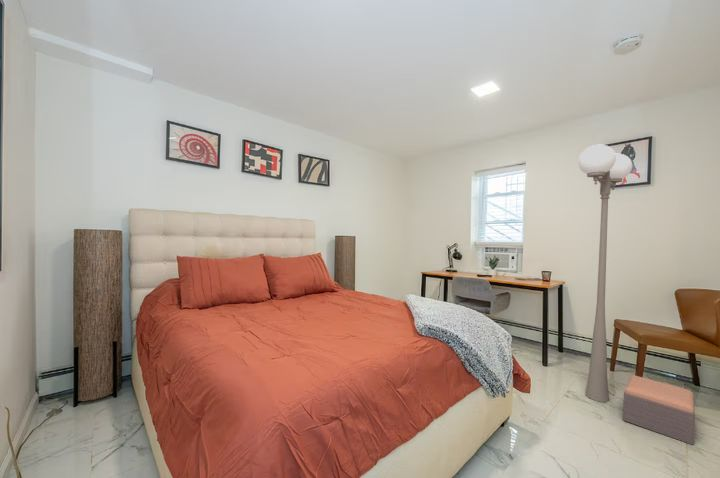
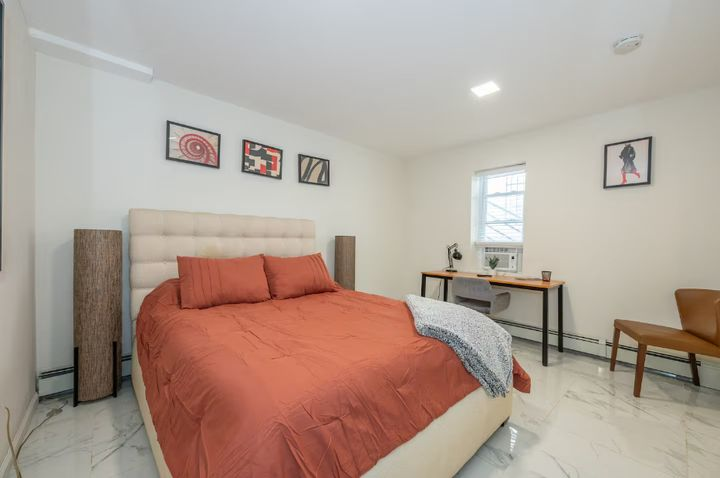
- floor lamp (601, 273)
- footstool (658, 404)
